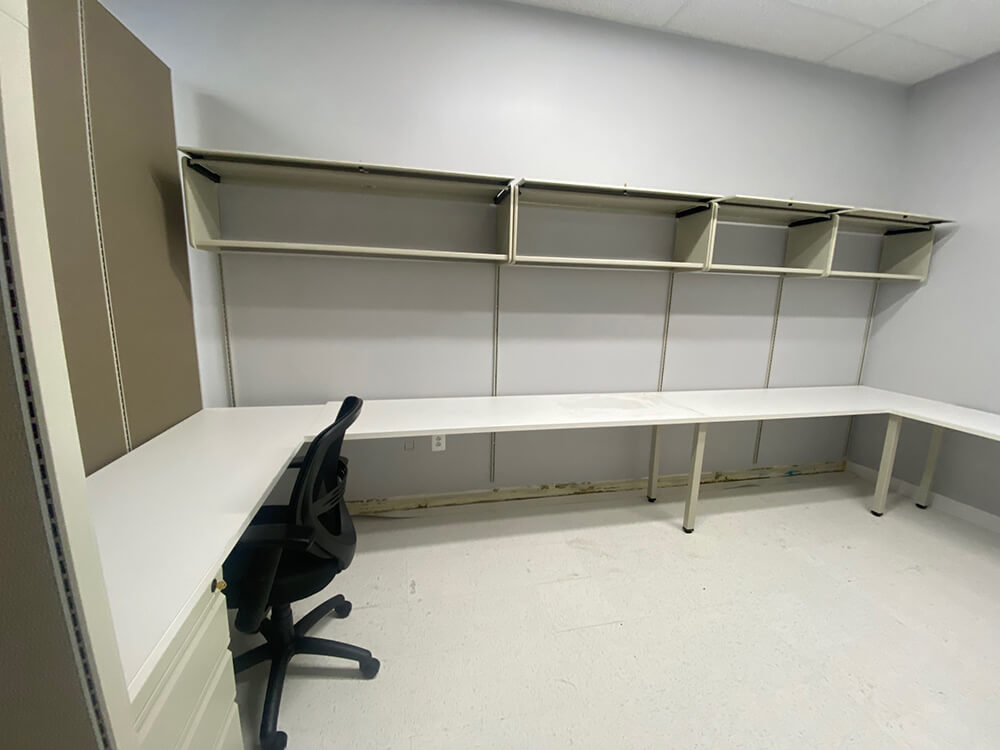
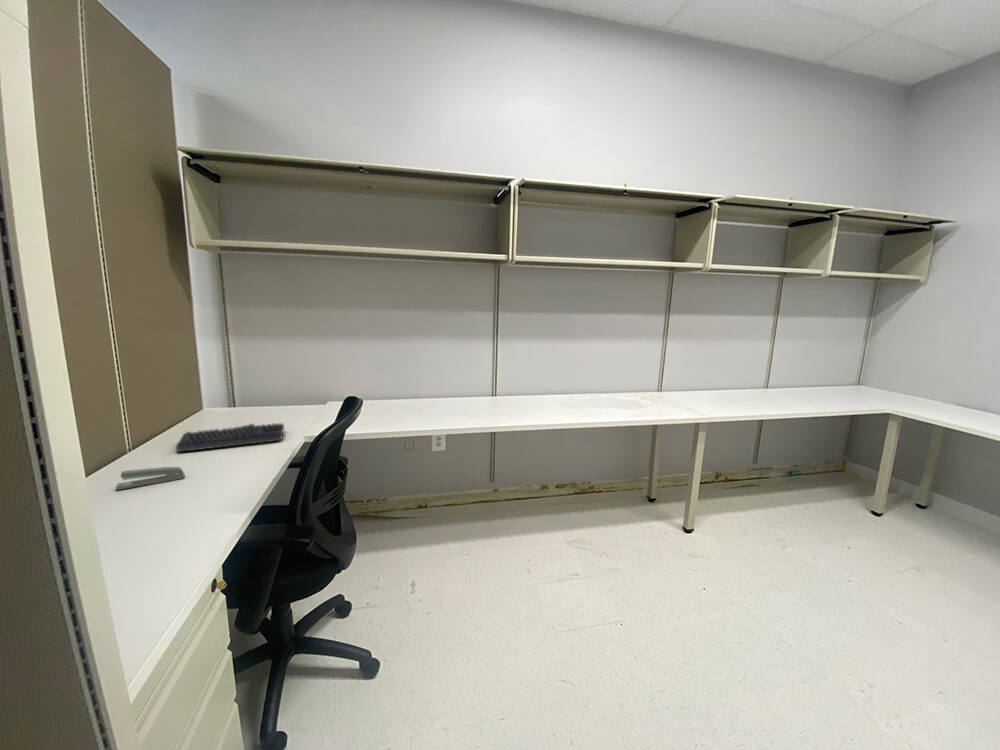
+ keyboard (234, 433)
+ stapler (150, 475)
